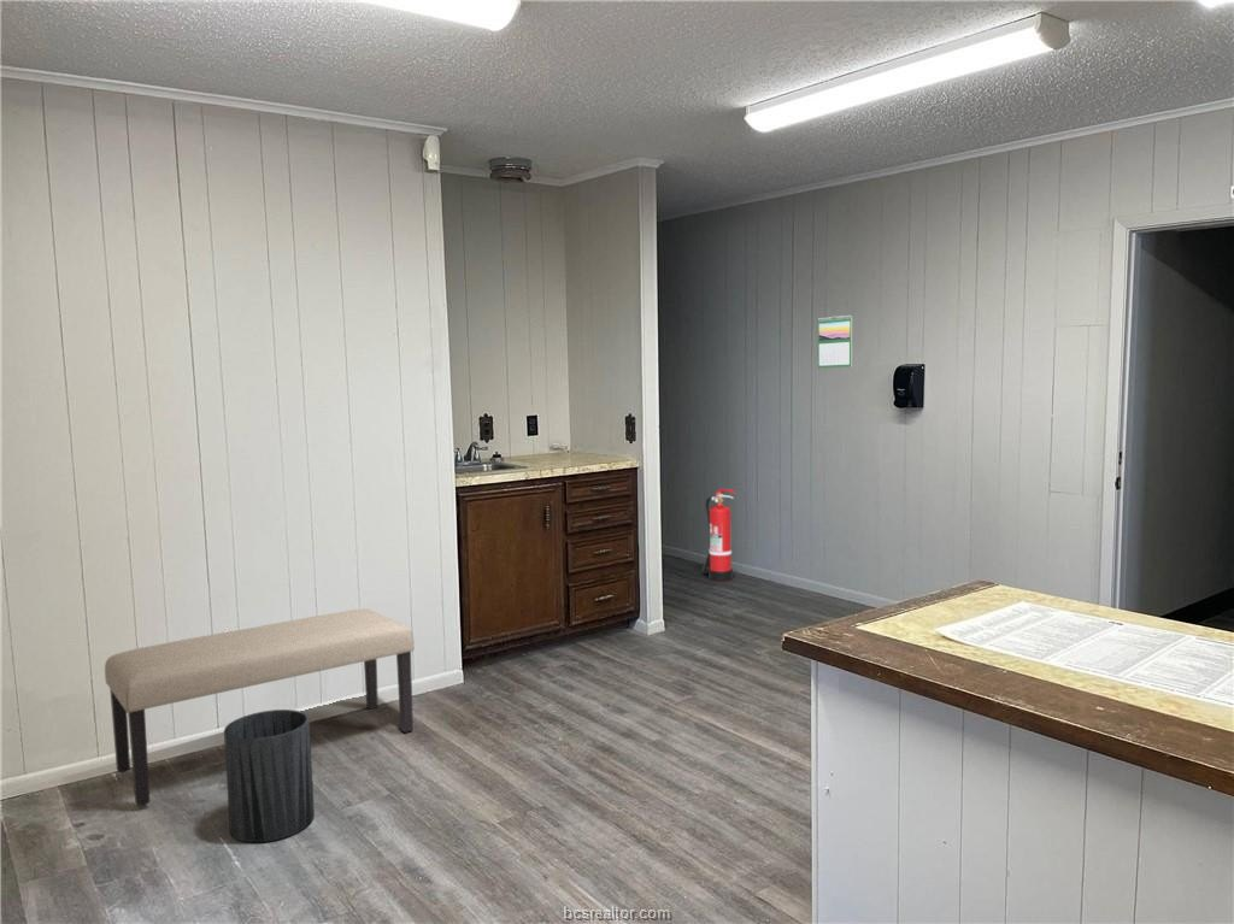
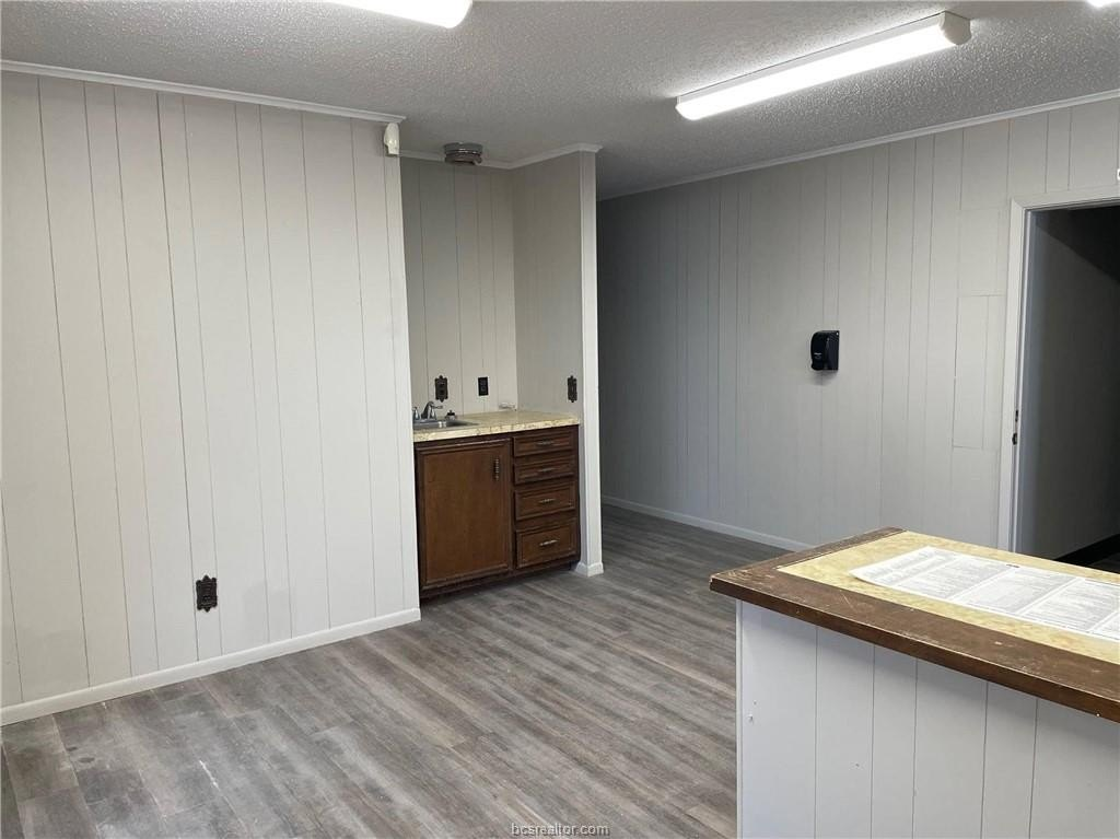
- fire extinguisher (718, 532)
- trash can (270, 772)
- bench (266, 682)
- calendar (834, 341)
